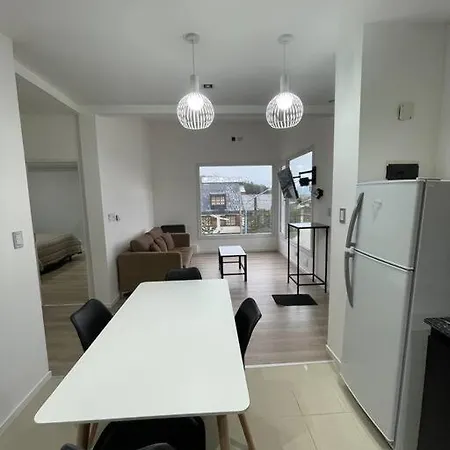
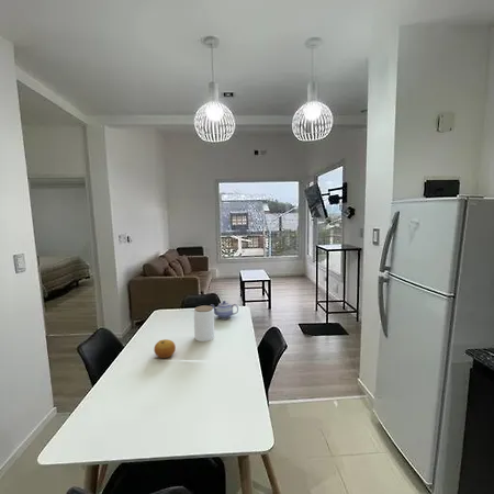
+ jar (204, 323)
+ teapot (224, 308)
+ fruit (165, 348)
